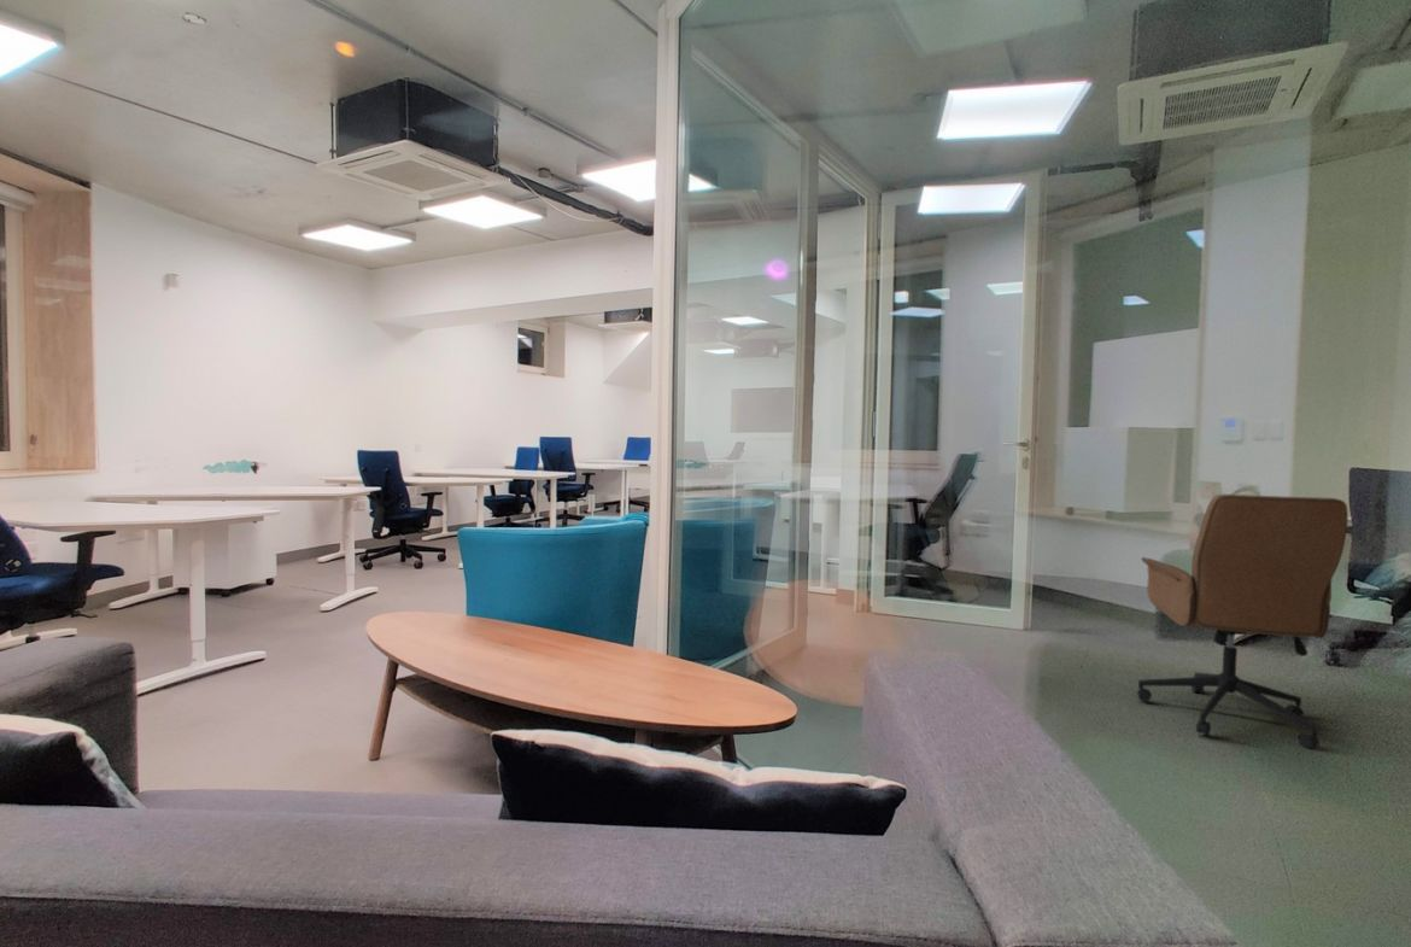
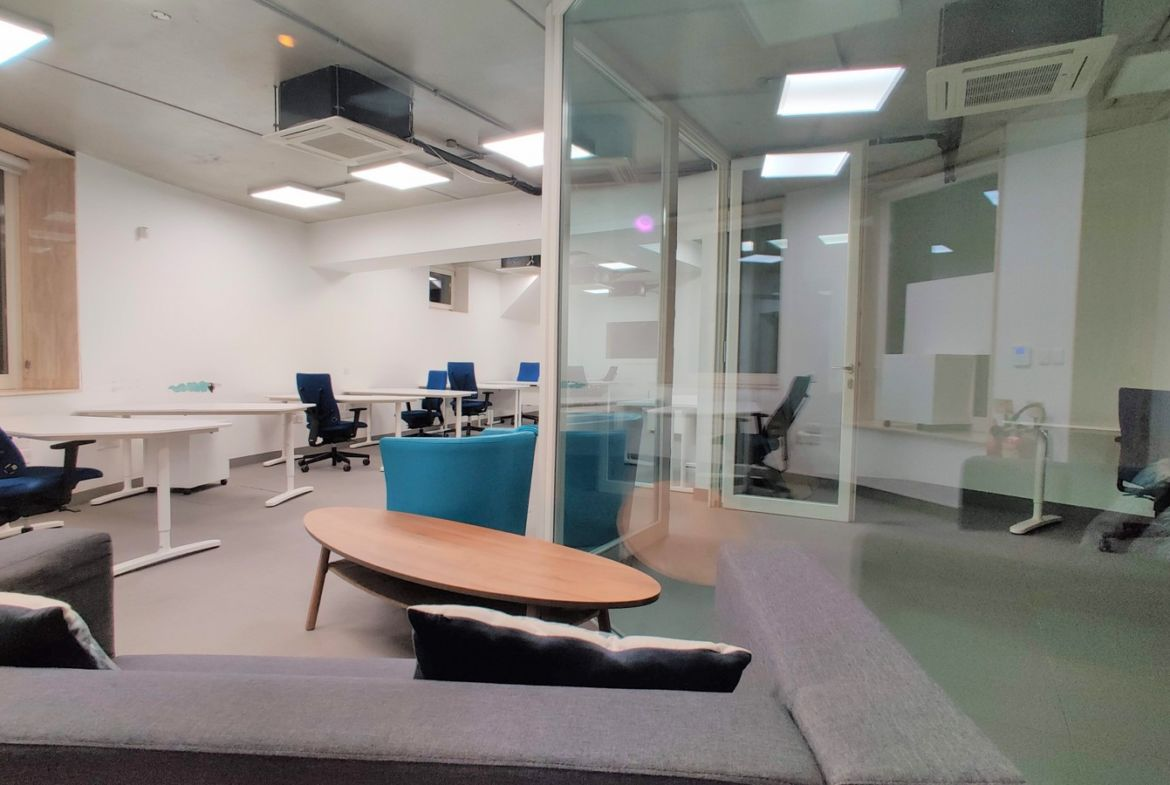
- office chair (1233, 604)
